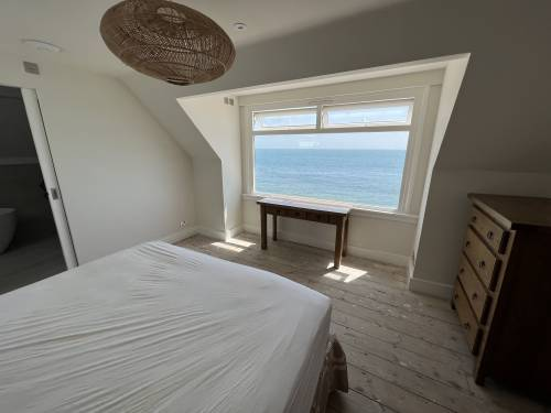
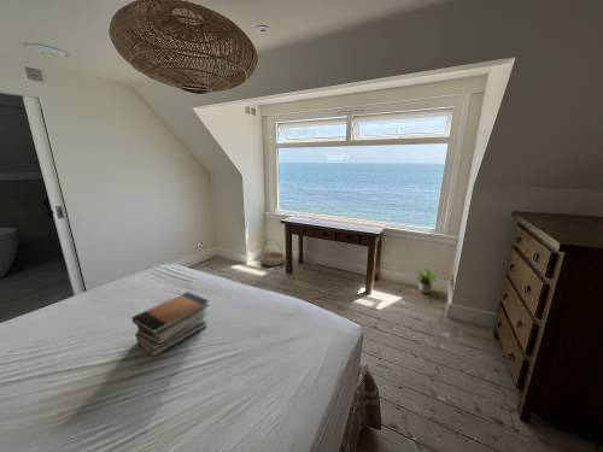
+ basket (271, 252)
+ potted plant (425, 280)
+ book stack (174, 321)
